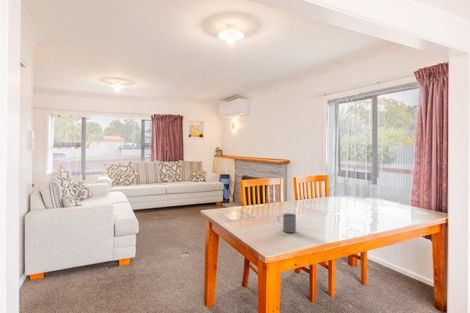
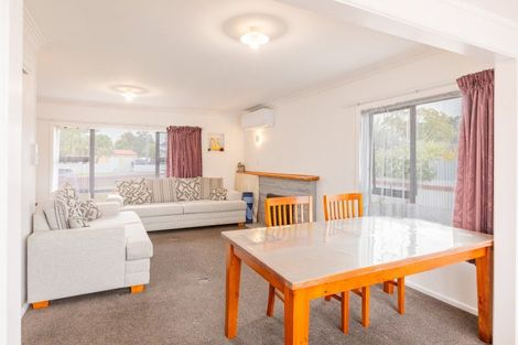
- mug (286, 223)
